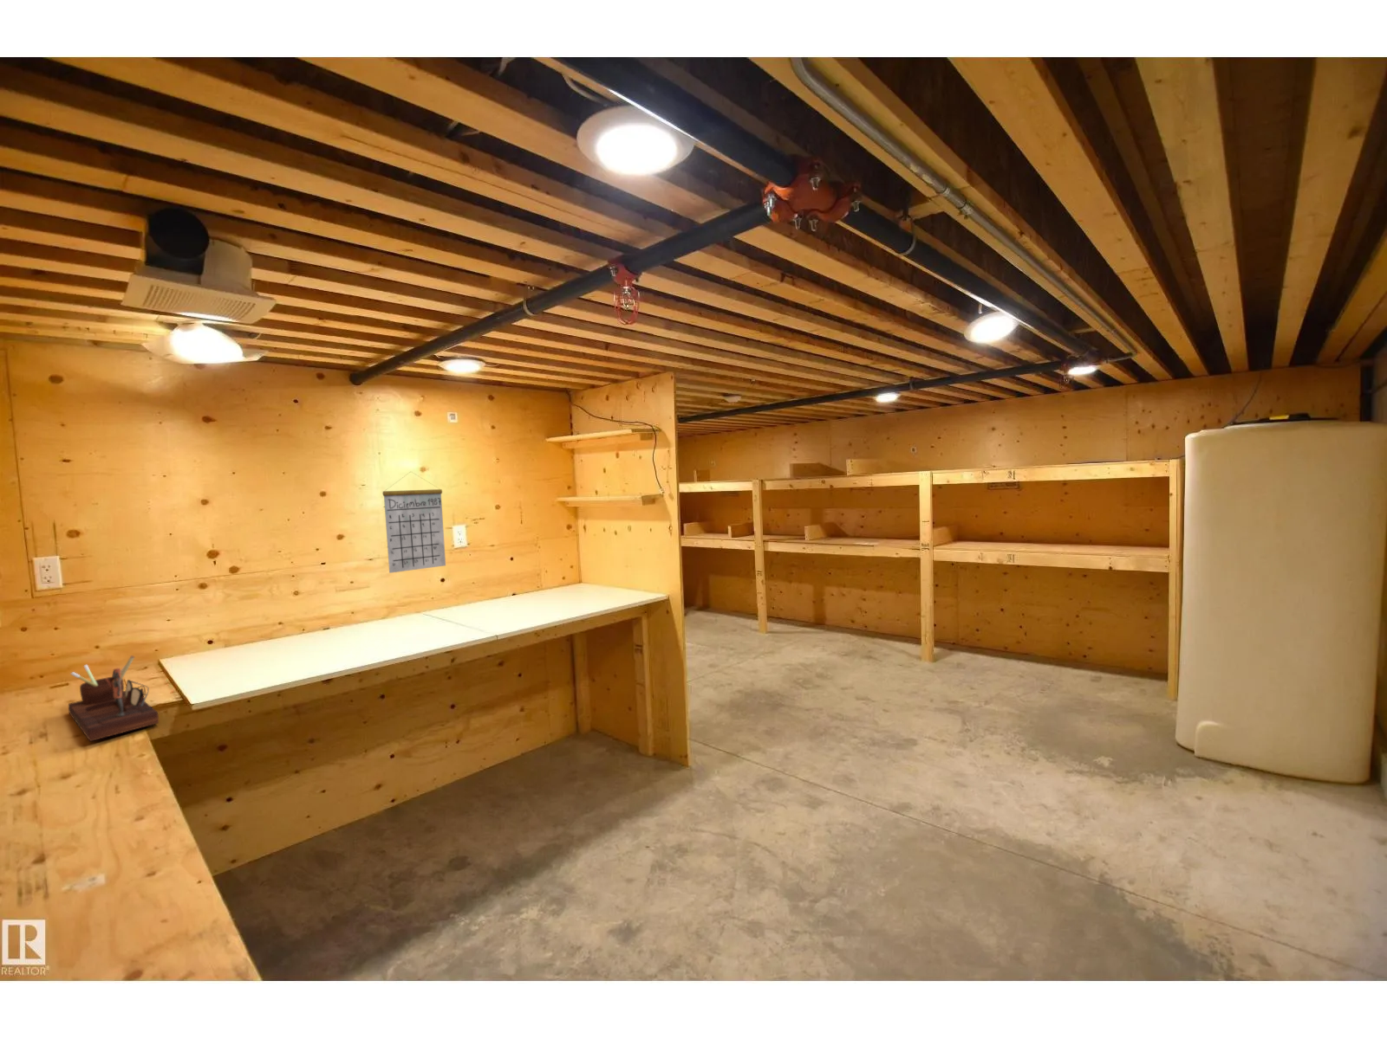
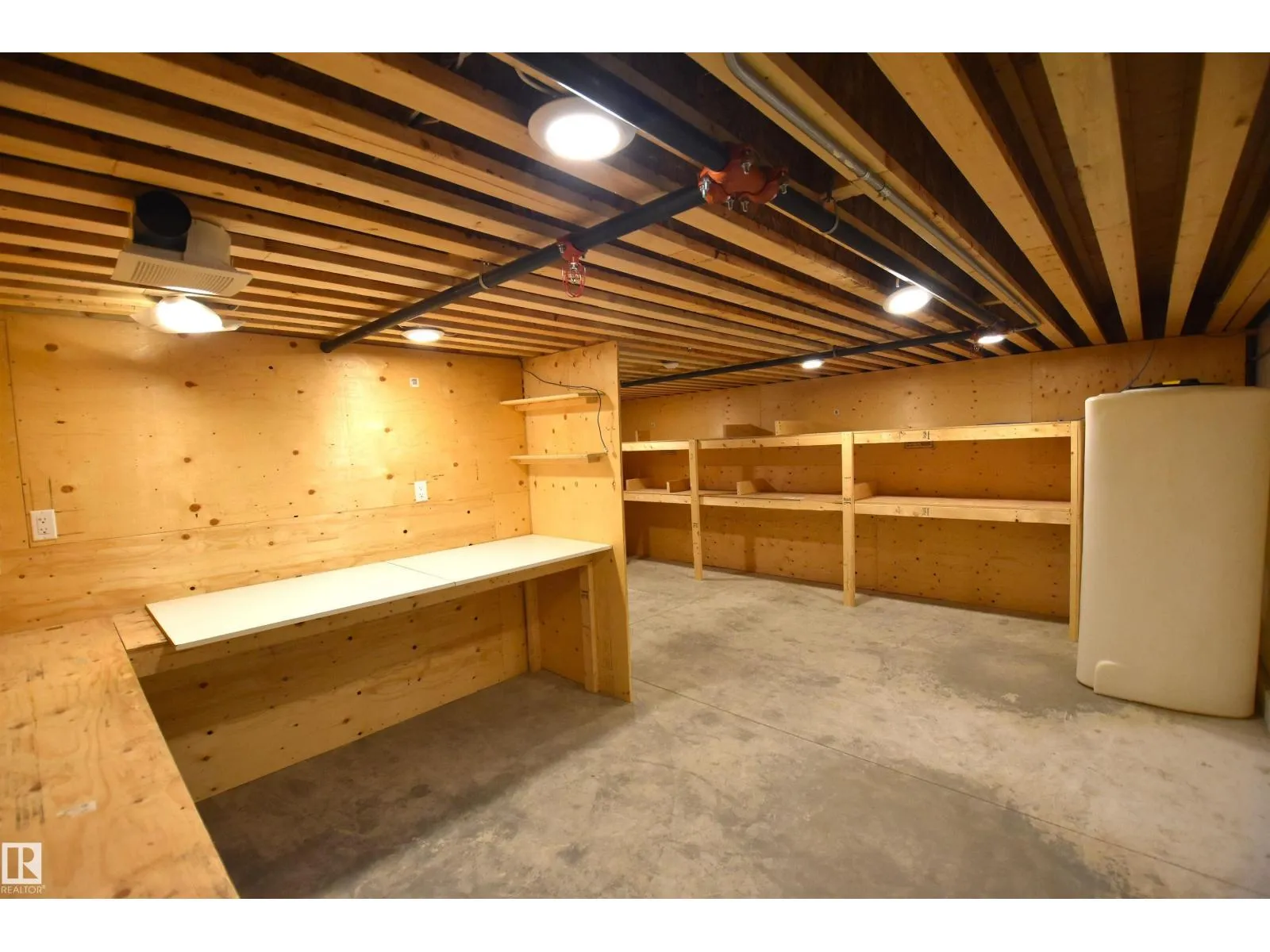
- calendar (415, 521)
- desk organizer (110, 689)
